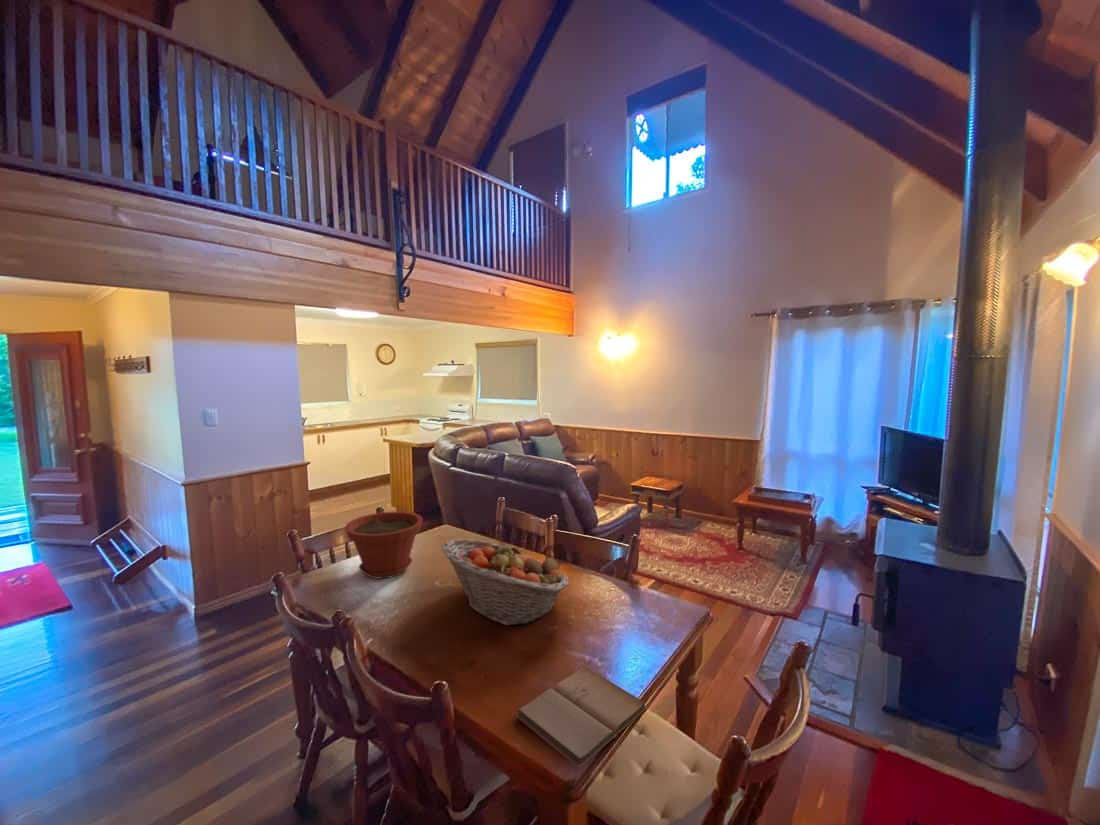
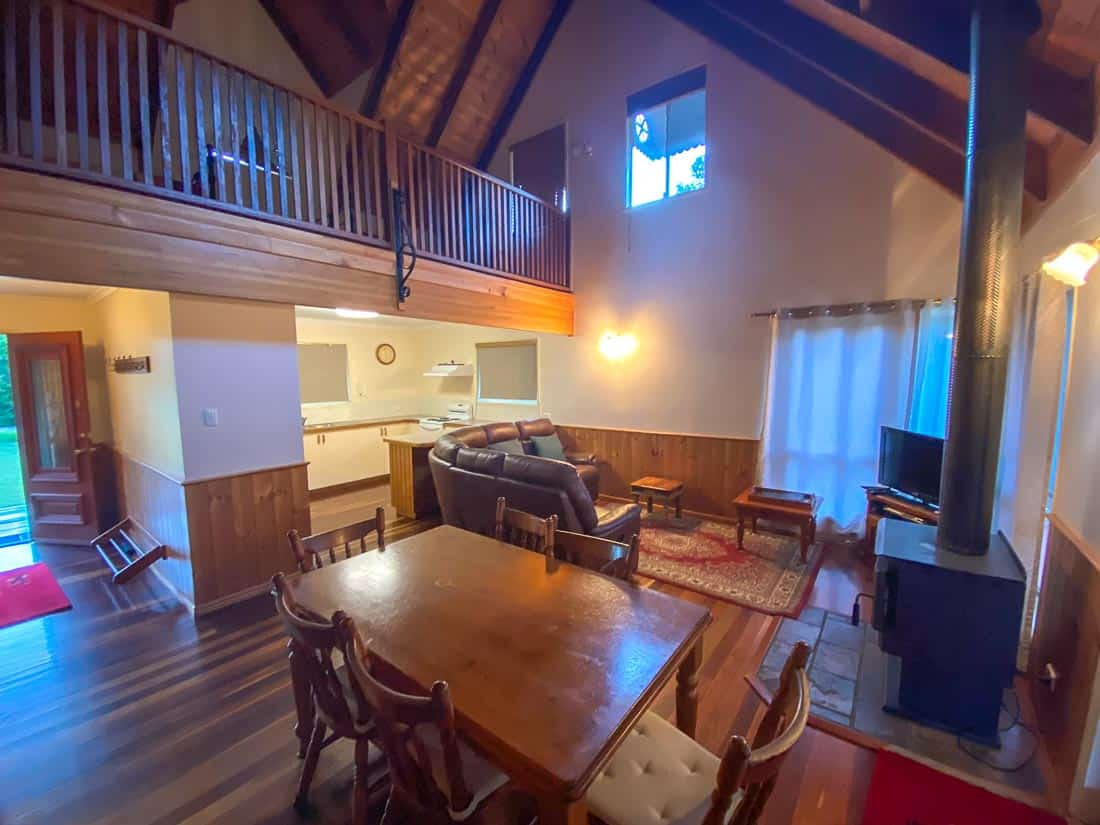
- fruit basket (504, 572)
- plant pot (385, 546)
- book (582, 708)
